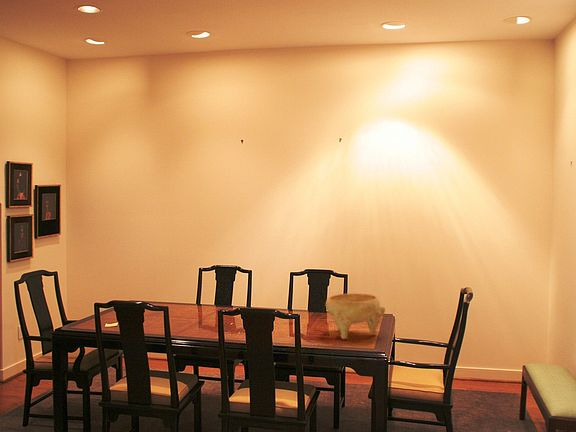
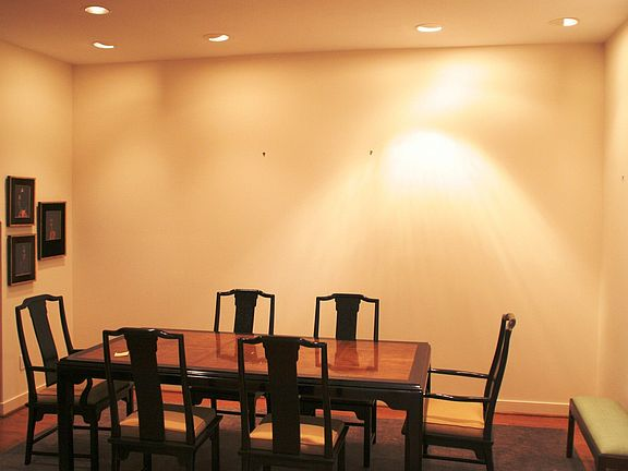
- decorative bowl (352, 315)
